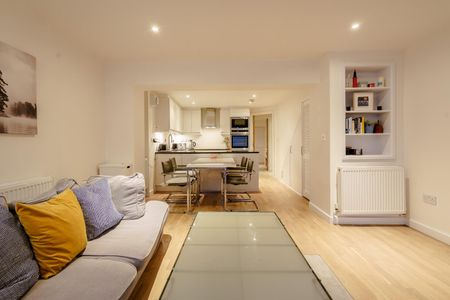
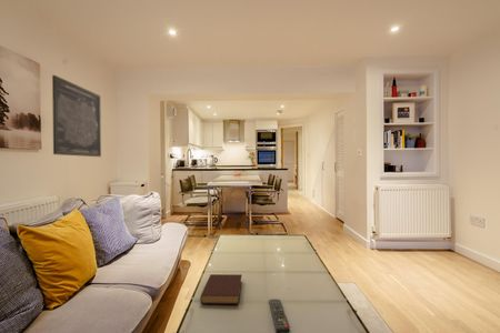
+ remote control (278, 313)
+ book (222, 287)
+ wall art (79, 121)
